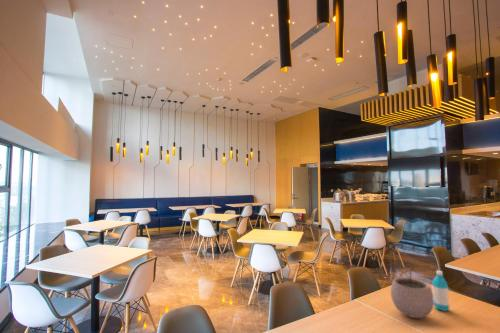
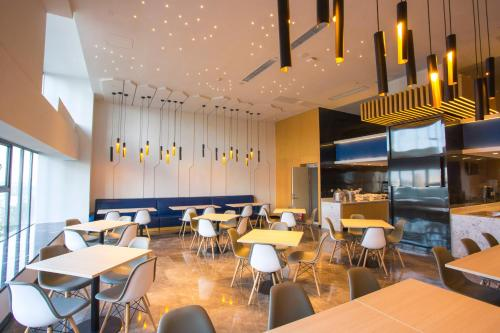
- plant pot (411, 291)
- water bottle (440, 290)
